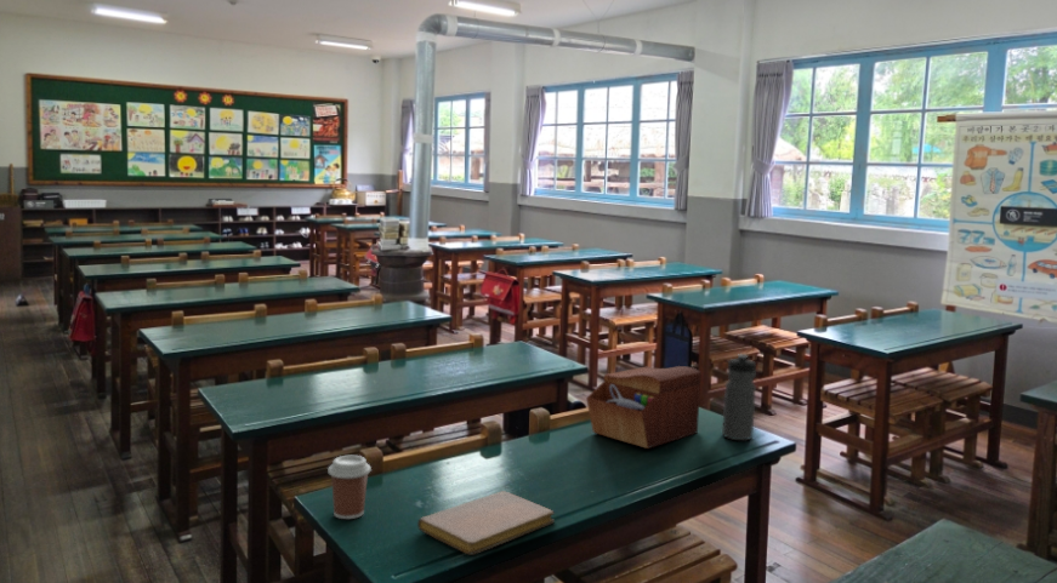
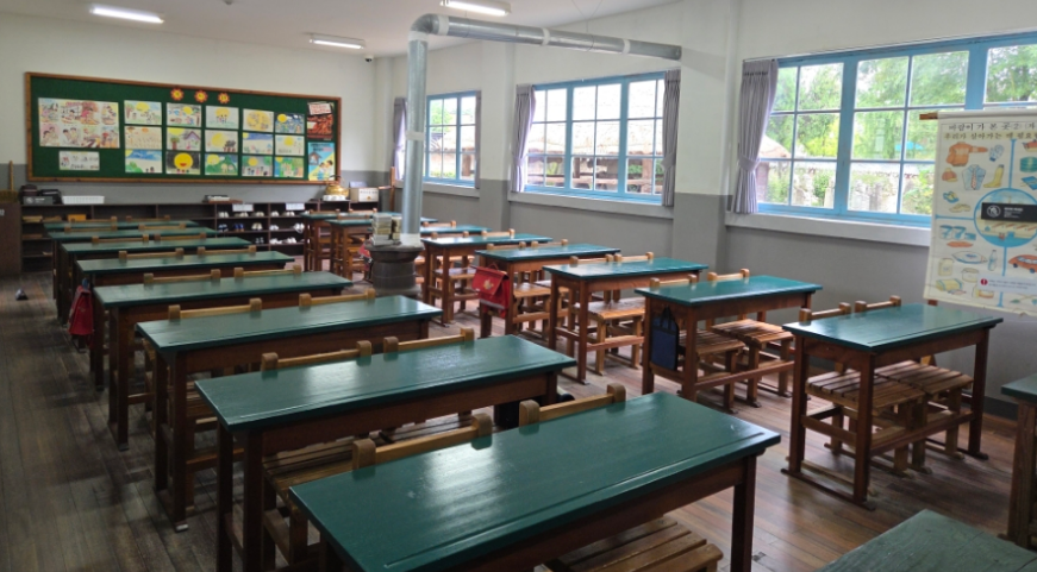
- coffee cup (348, 486)
- water bottle (739, 395)
- notebook (487, 519)
- sewing box (641, 401)
